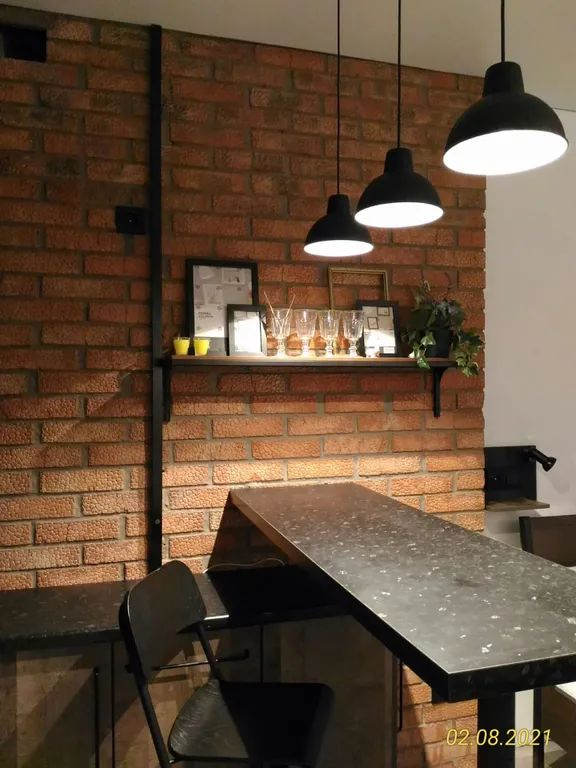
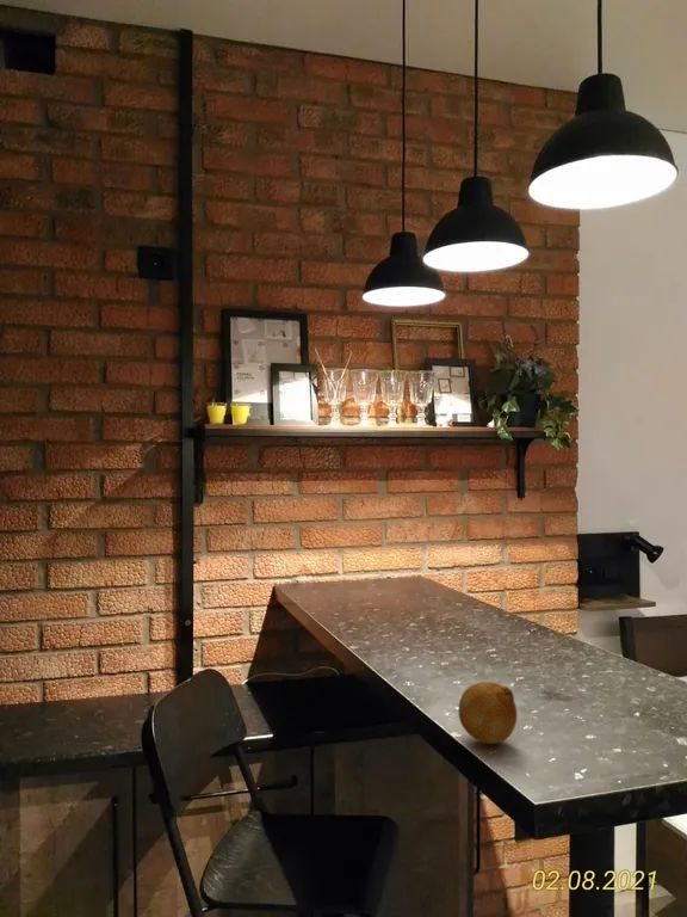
+ fruit (487, 712)
